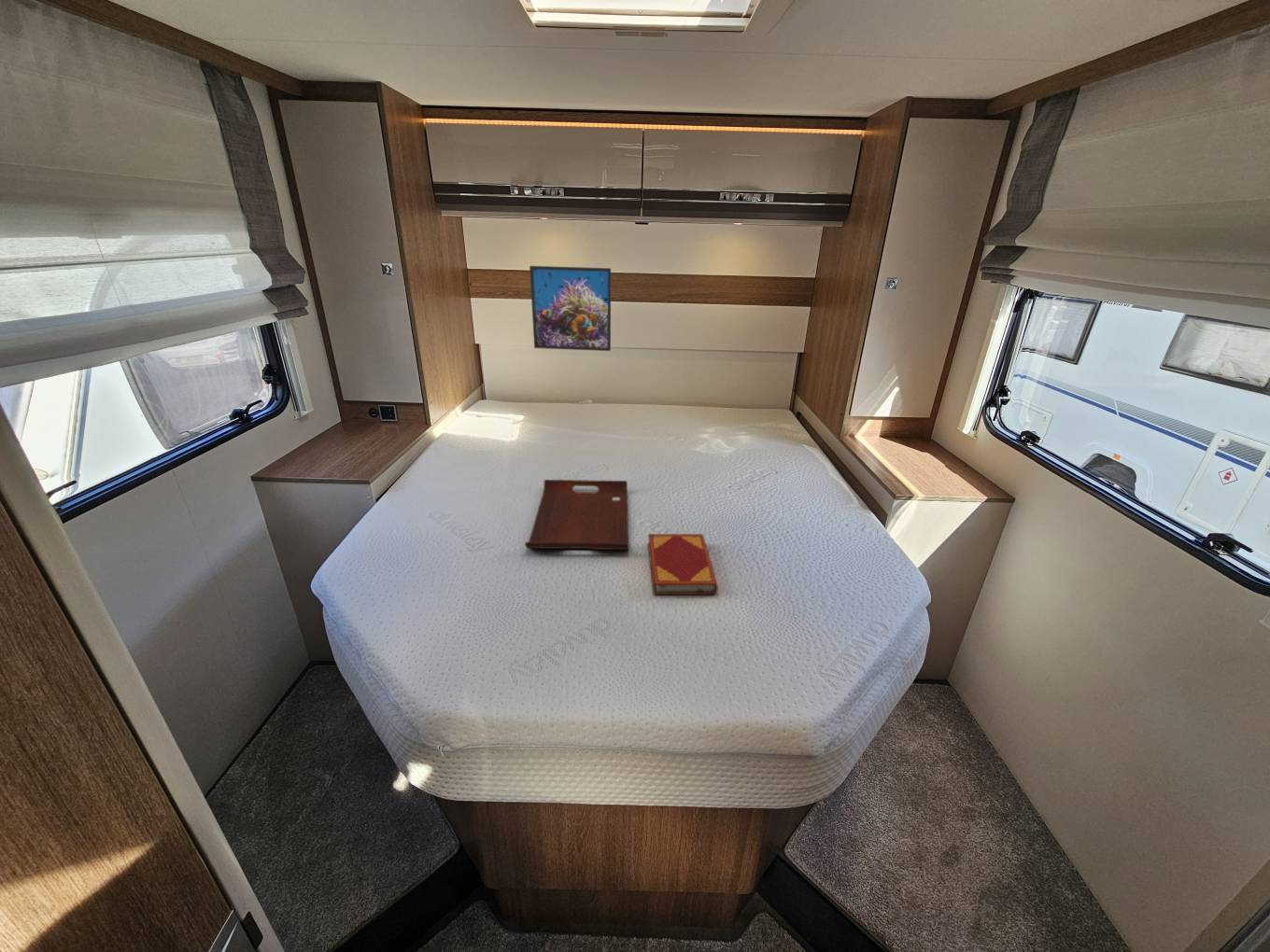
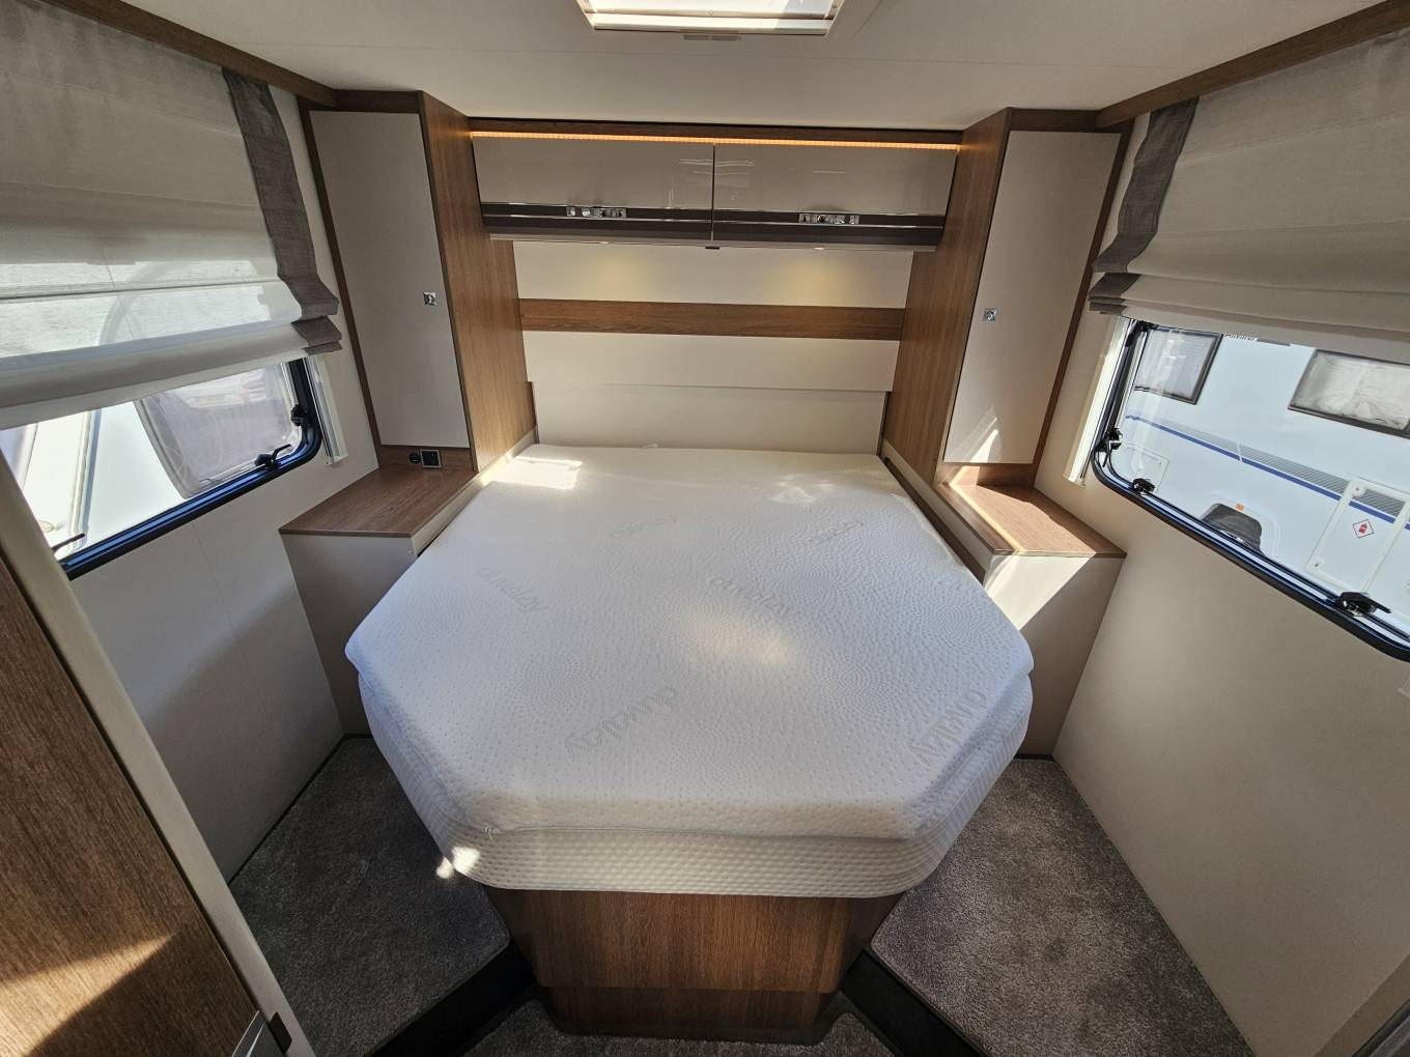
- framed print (571, 309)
- serving tray (582, 513)
- hardback book (680, 562)
